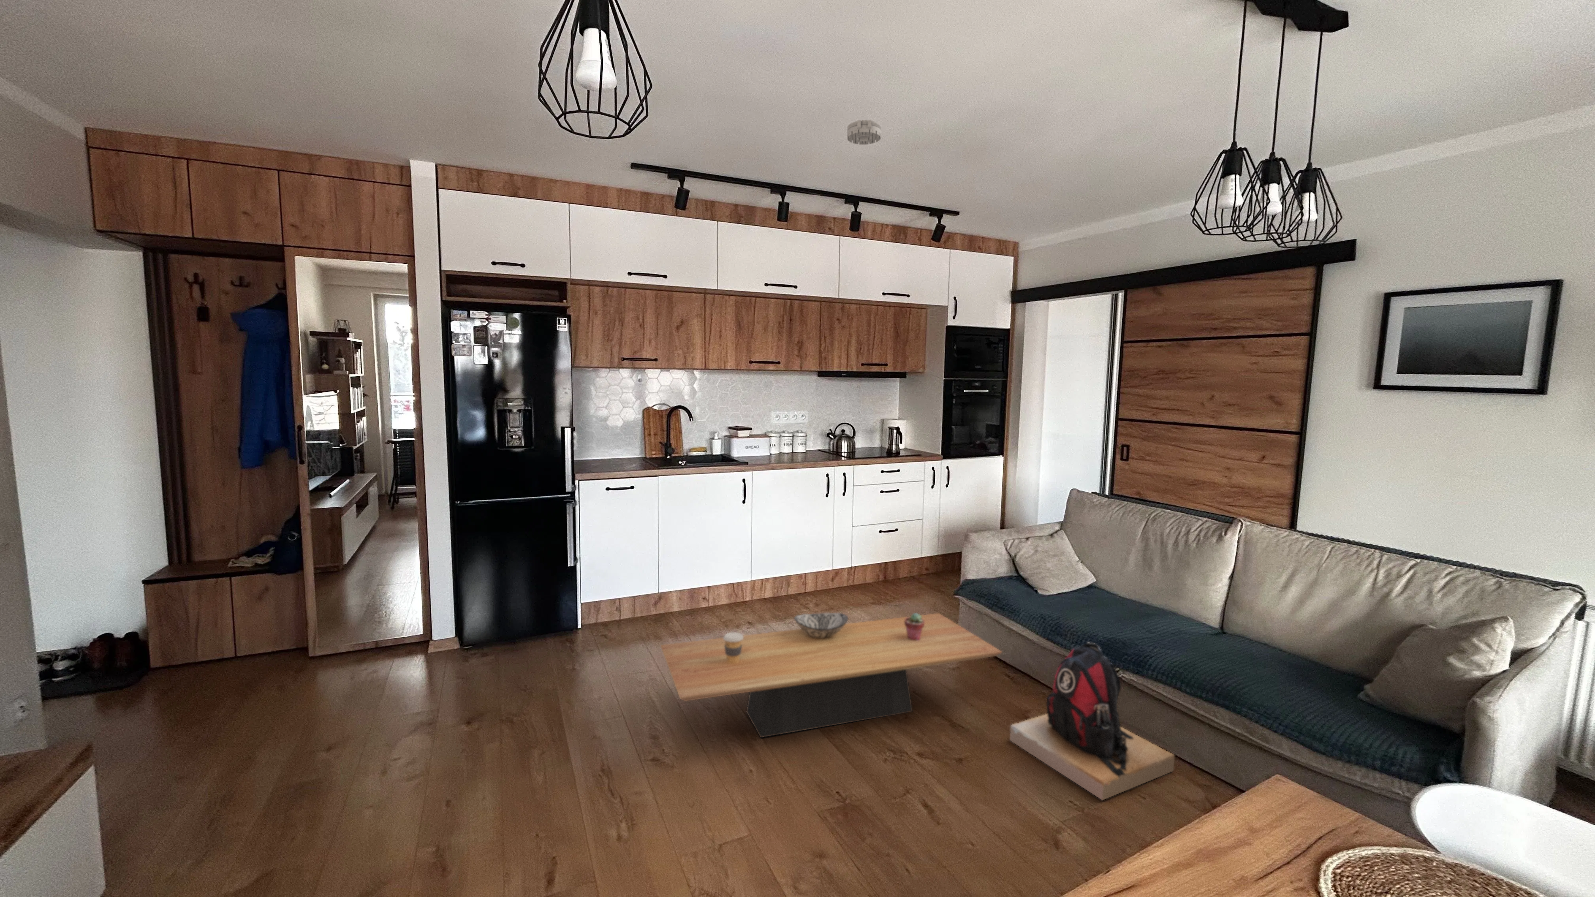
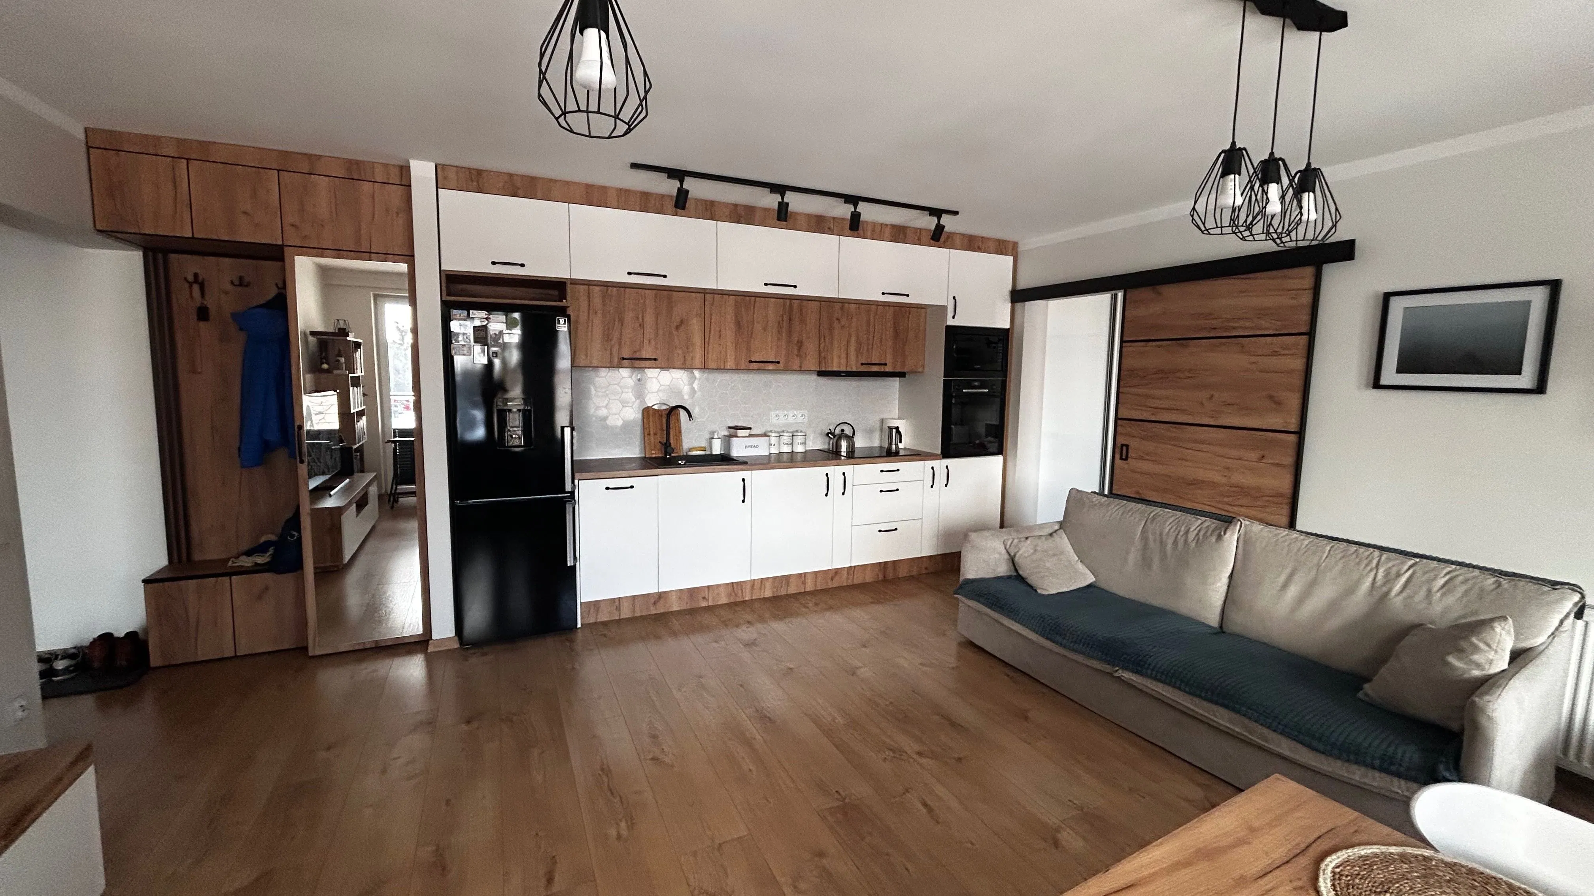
- coffee cup (733, 648)
- coffee table (830, 680)
- backpack (1092, 700)
- smoke detector (864, 131)
- potted succulent (915, 625)
- decorative bowl (821, 625)
